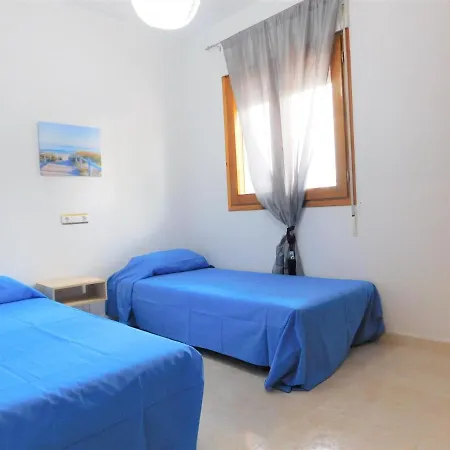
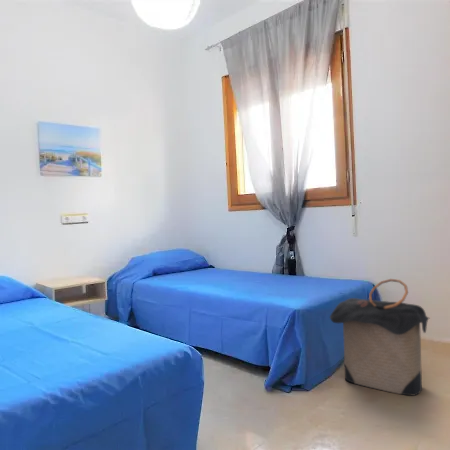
+ laundry hamper (377, 332)
